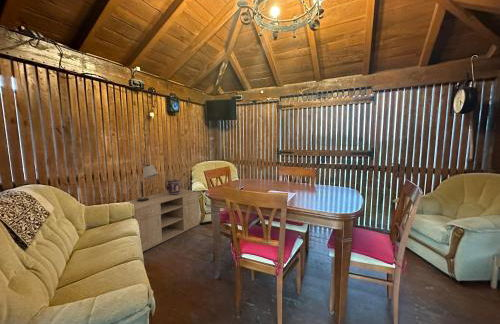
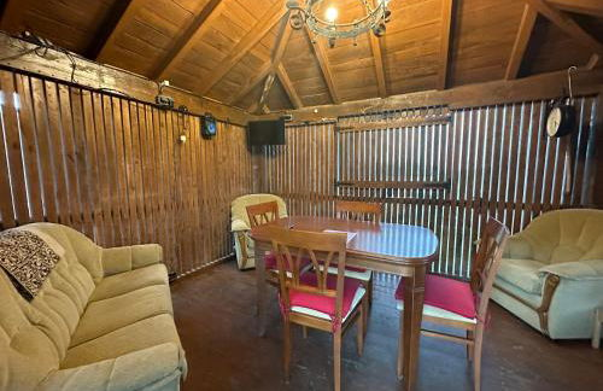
- pitcher (173, 186)
- tv stand (163, 216)
- lamp (142, 182)
